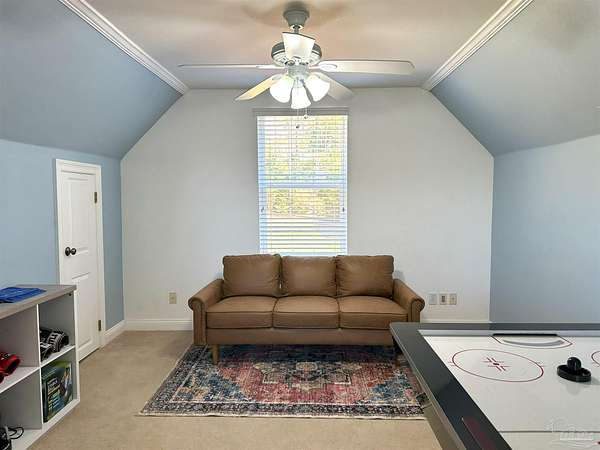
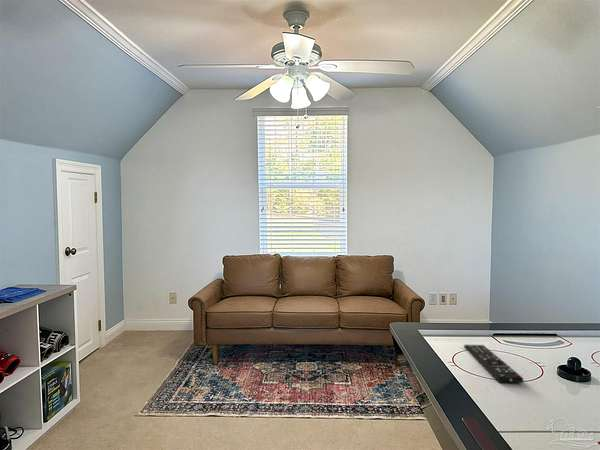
+ remote control (490, 361)
